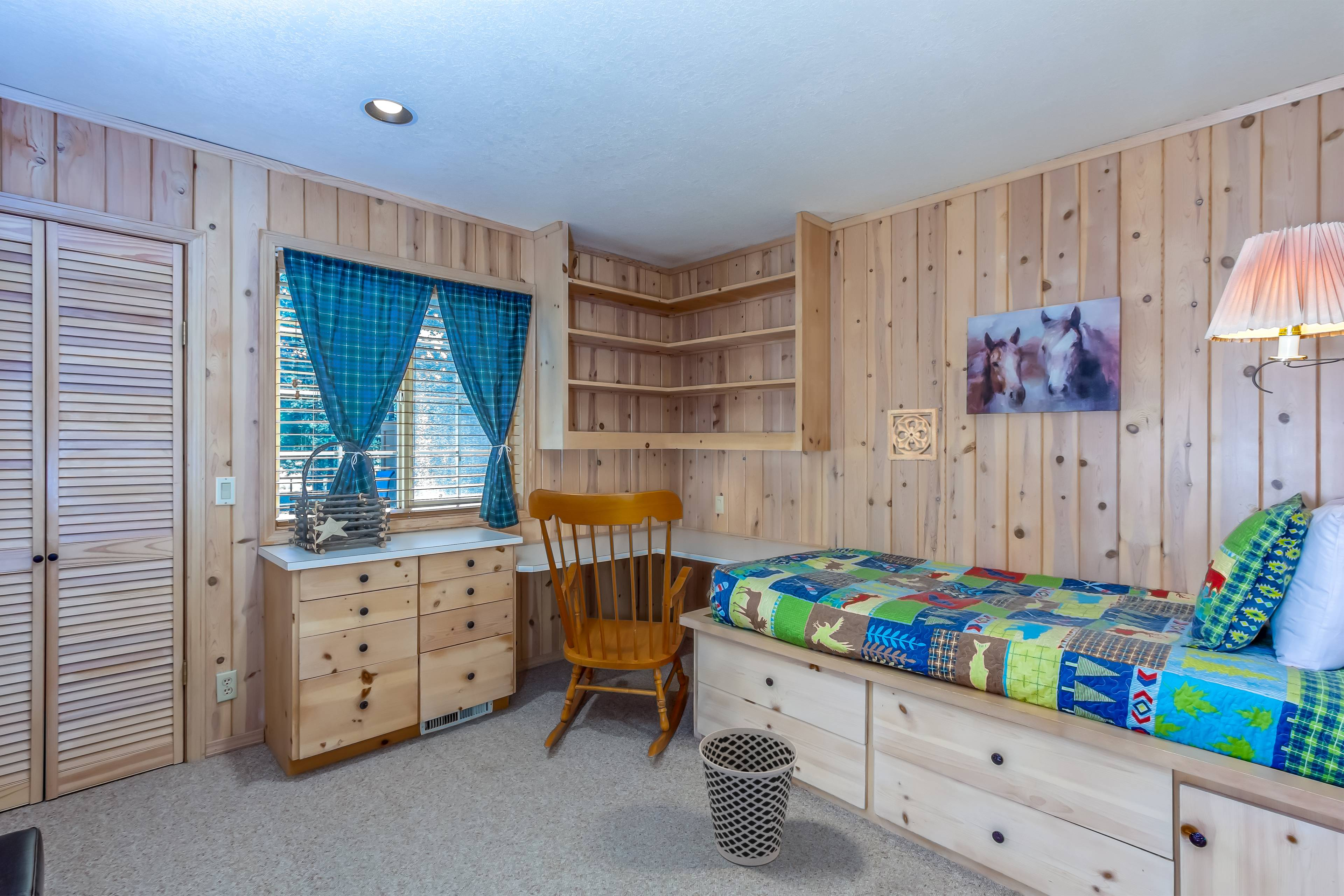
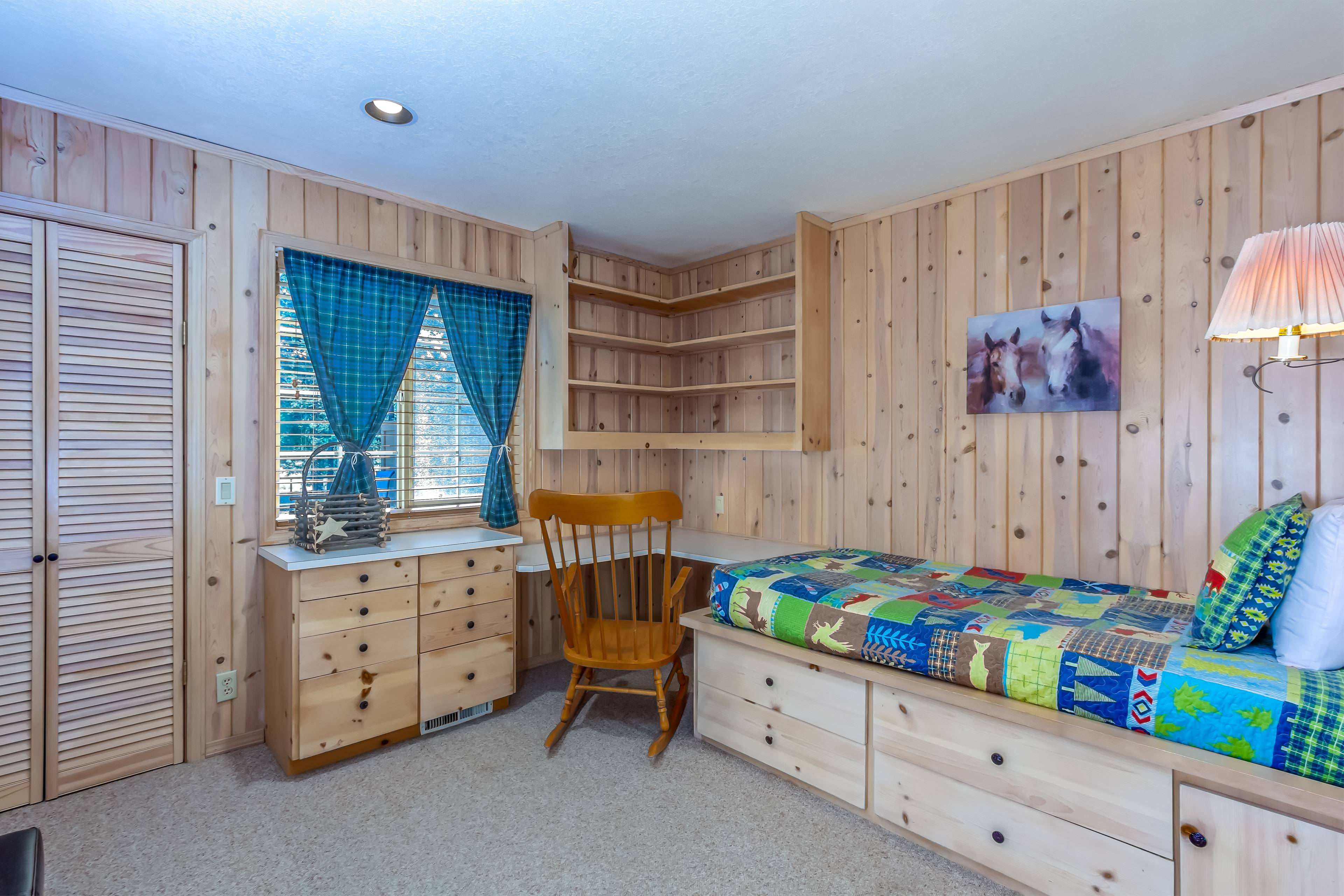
- wastebasket (748, 797)
- wall ornament (912, 435)
